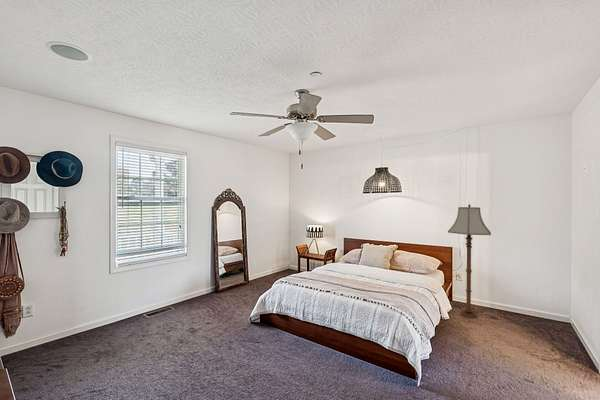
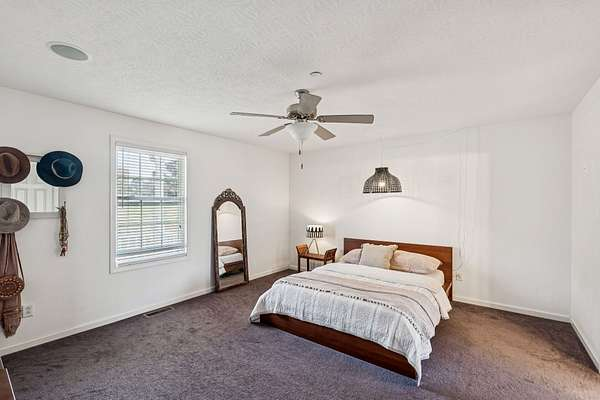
- floor lamp (468, 259)
